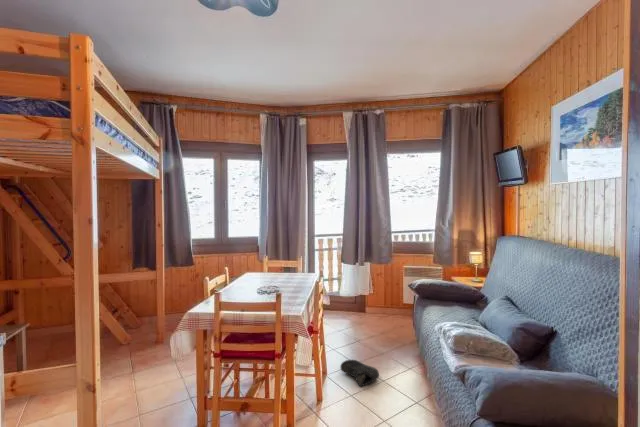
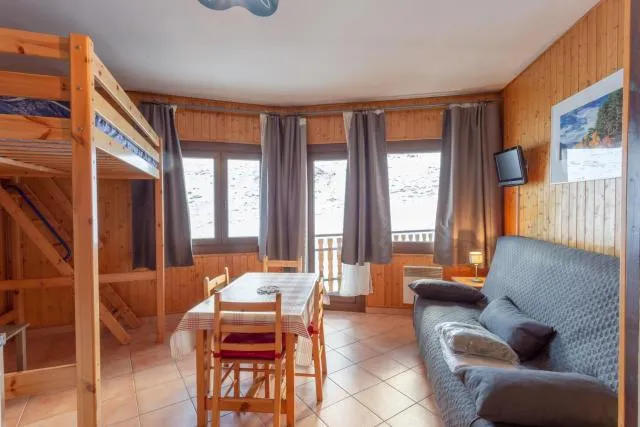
- sneaker (356, 372)
